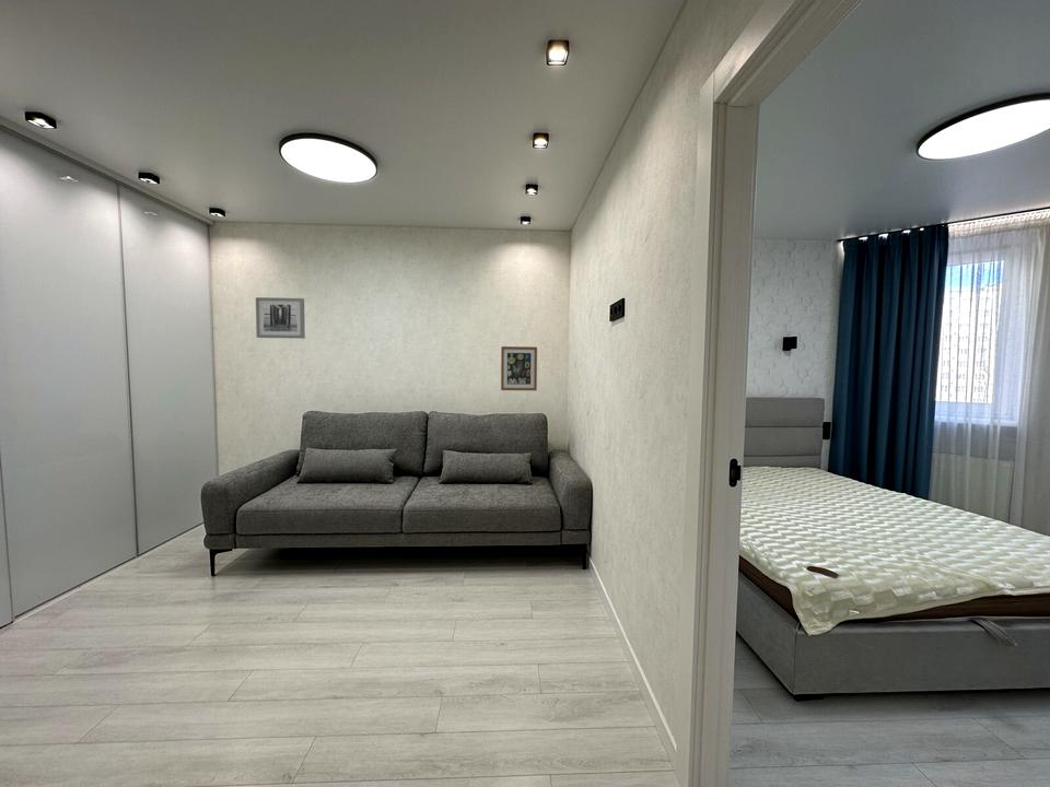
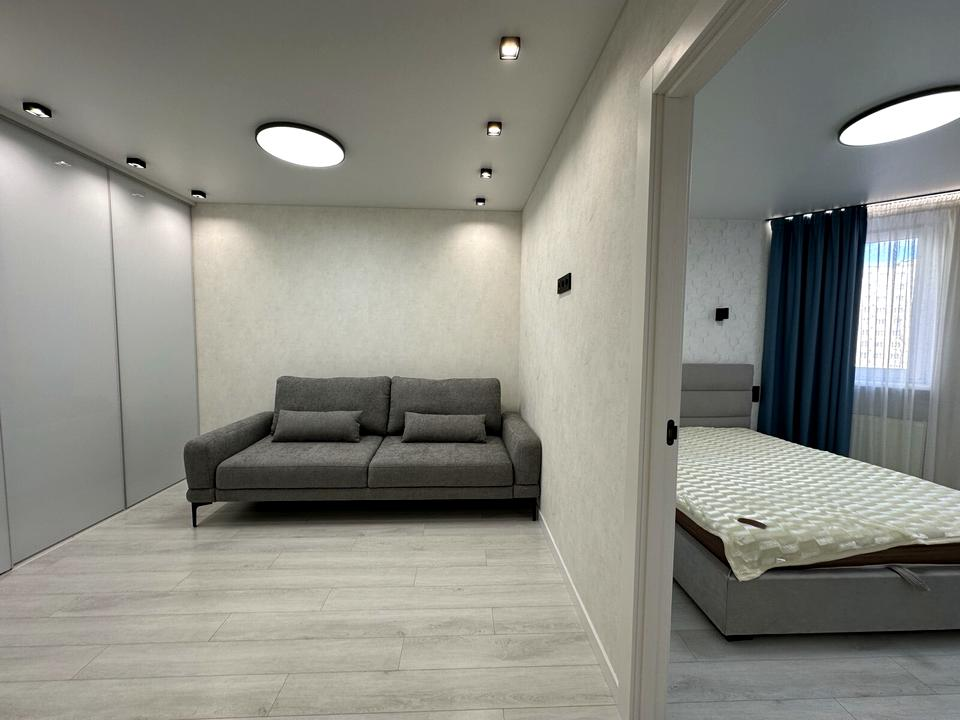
- wall art (280, 318)
- wall art (518, 368)
